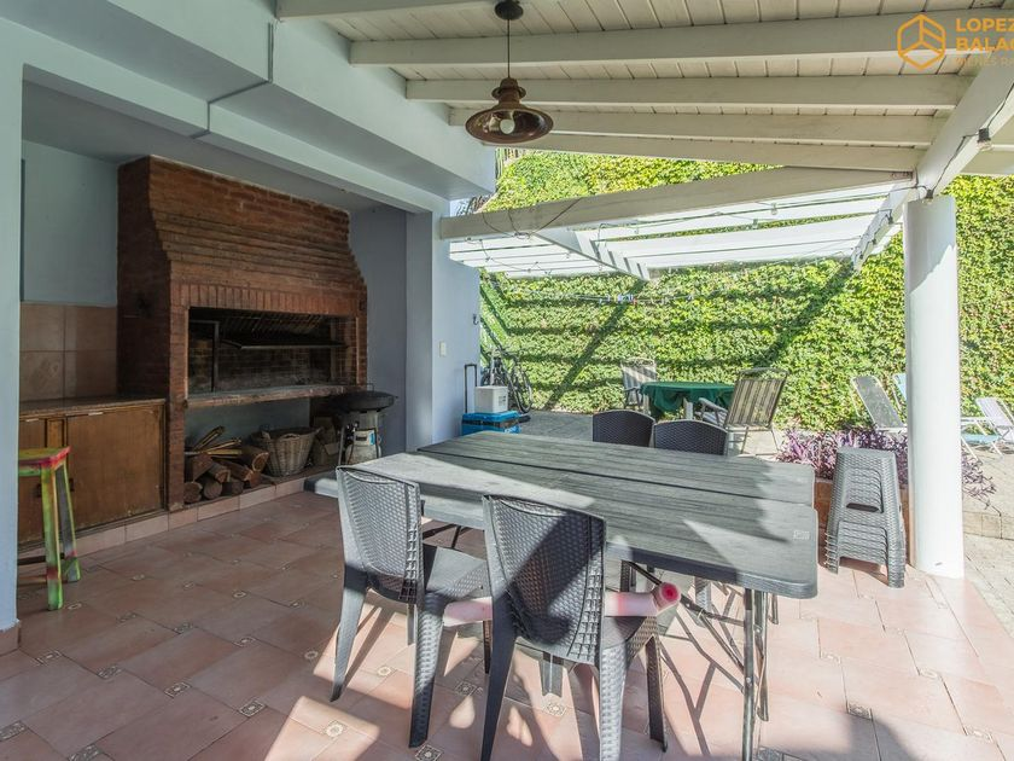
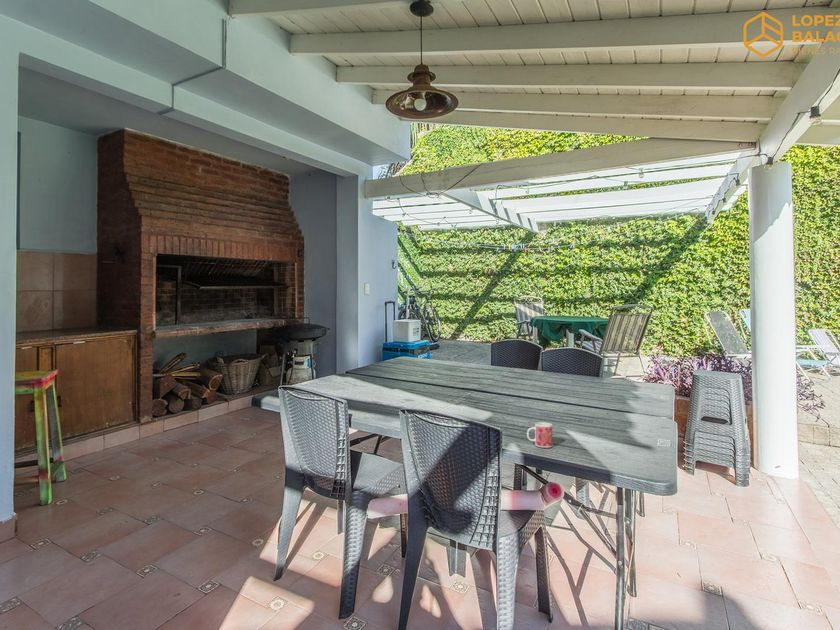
+ mug (539, 434)
